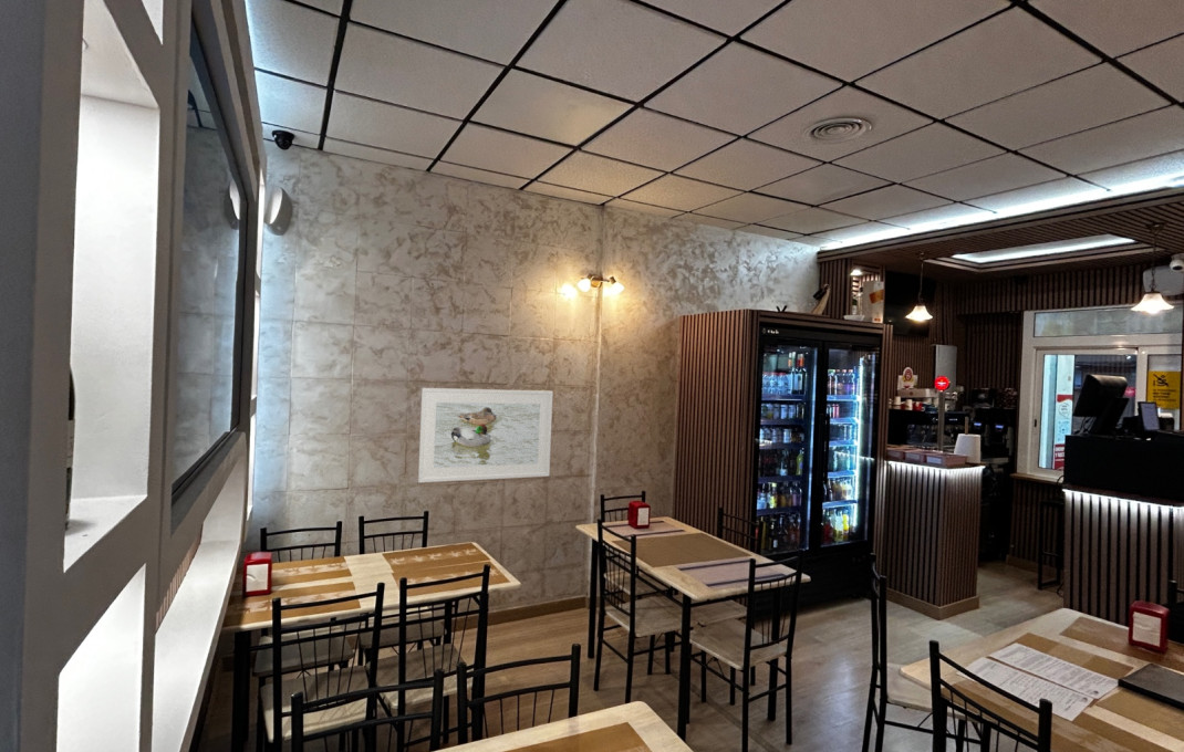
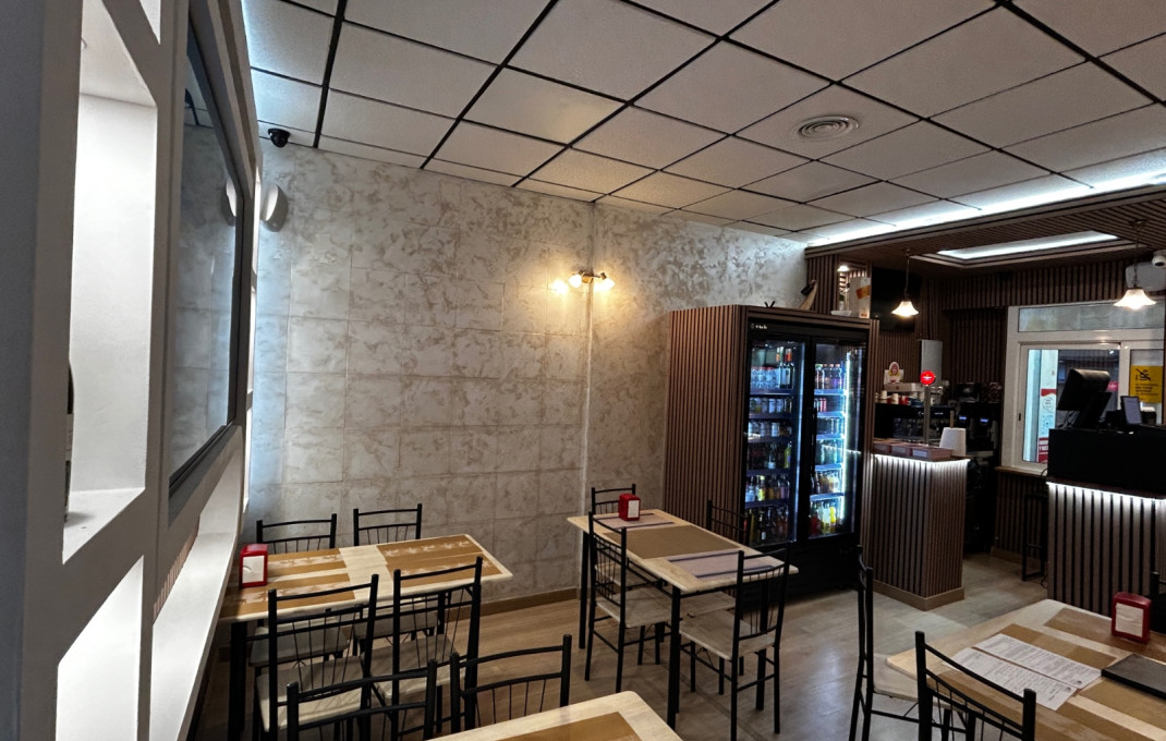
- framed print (488, 434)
